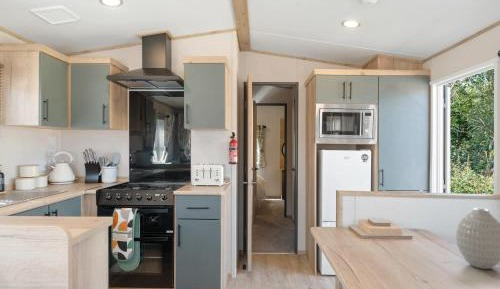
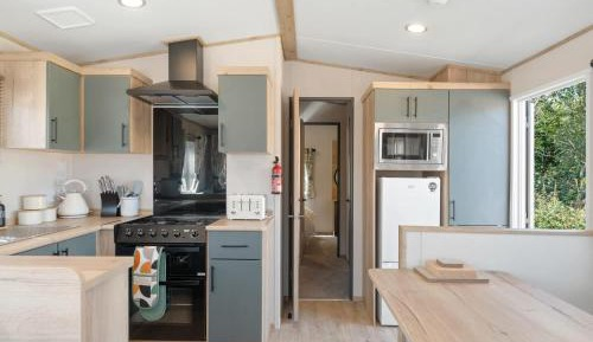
- vase (480, 237)
